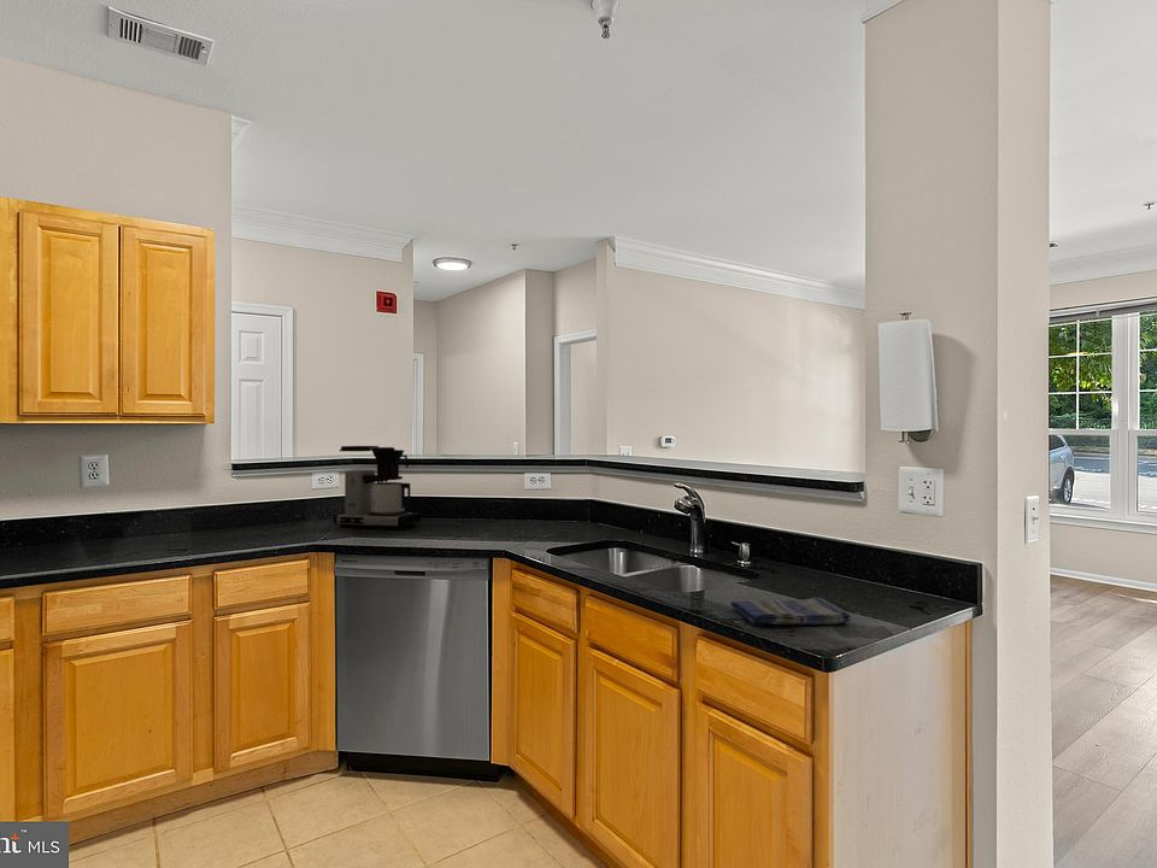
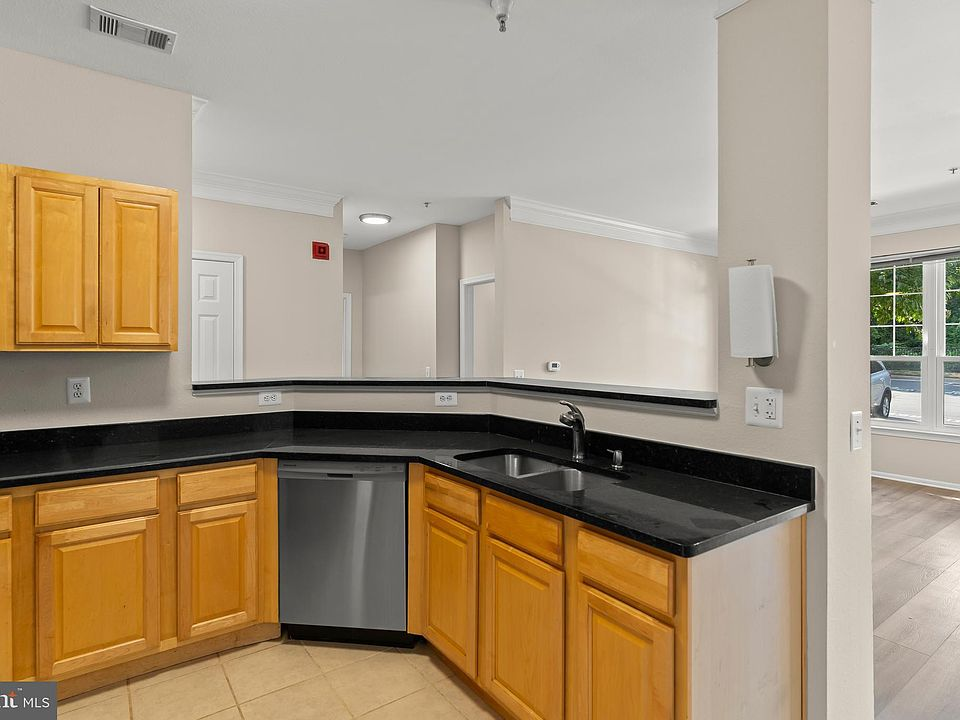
- coffee maker (377, 486)
- dish towel (788, 609)
